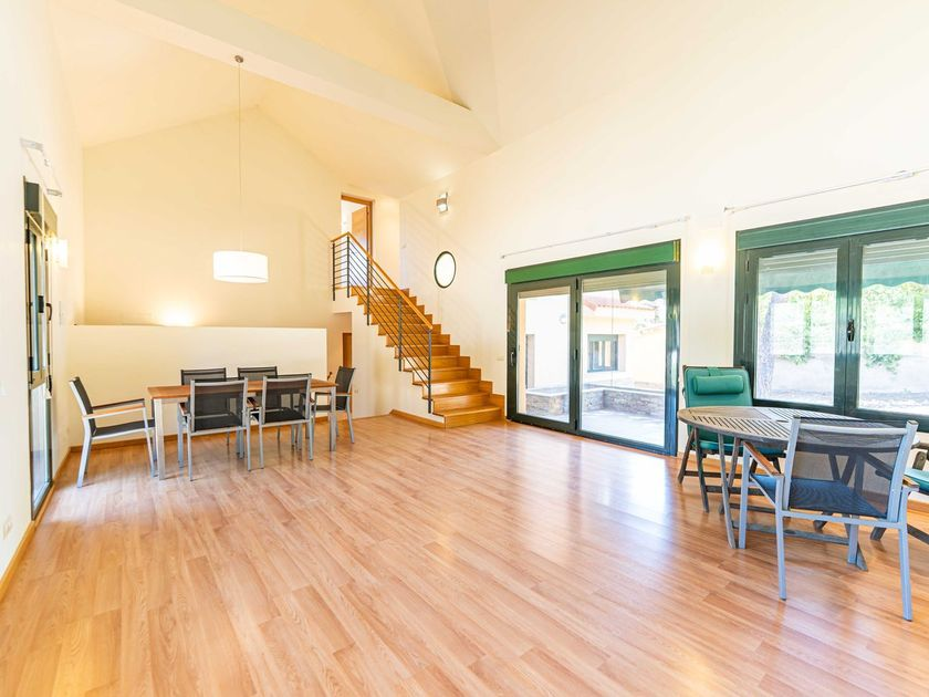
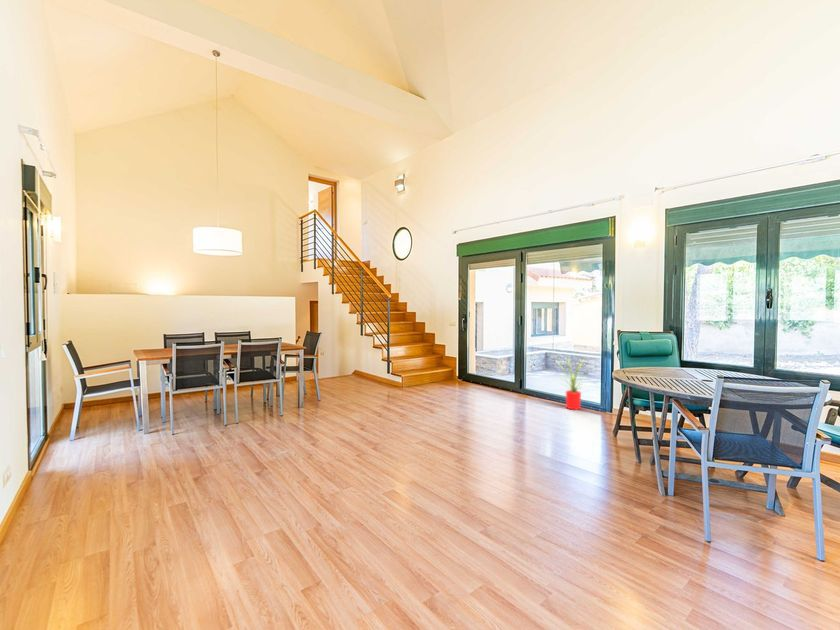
+ house plant (573, 381)
